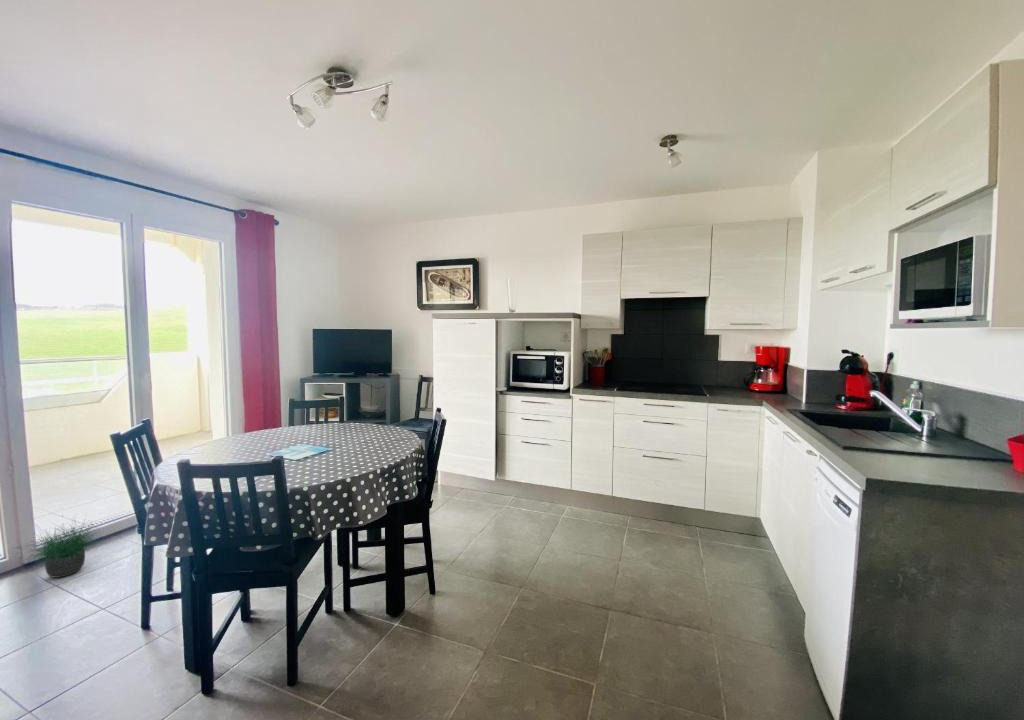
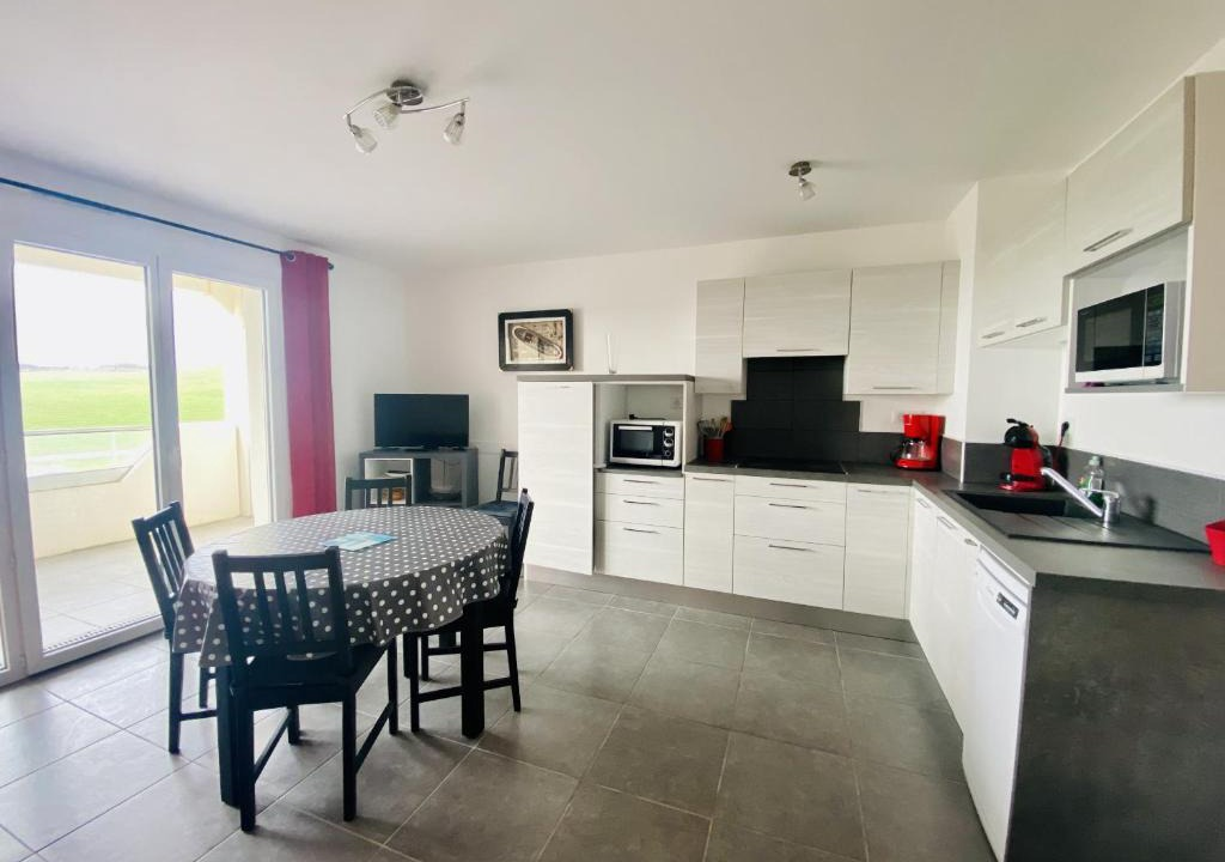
- potted plant (64, 543)
